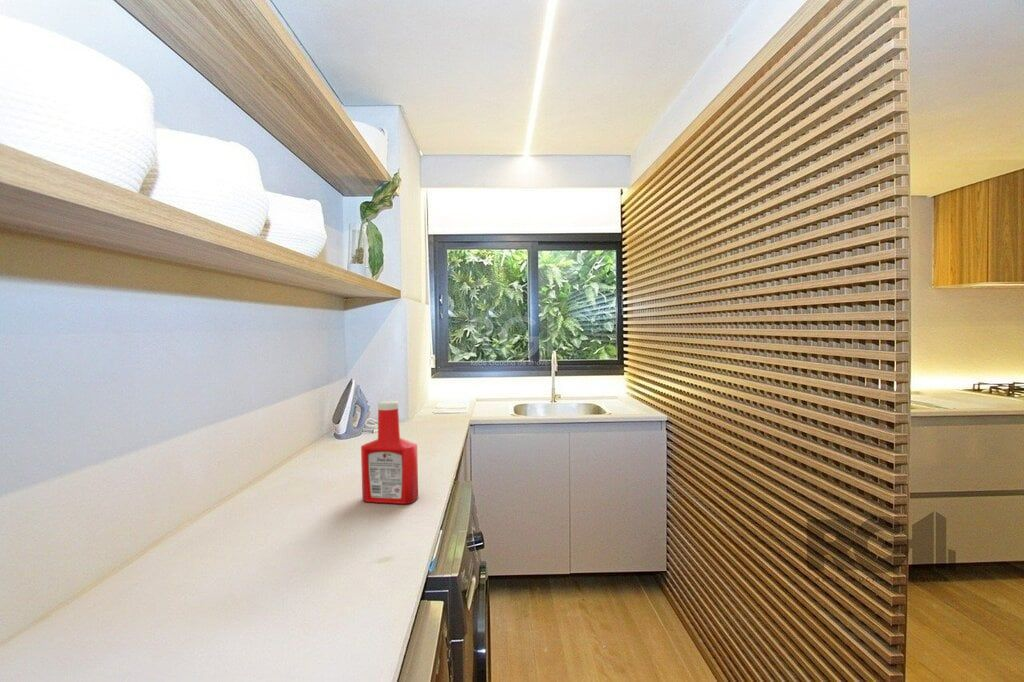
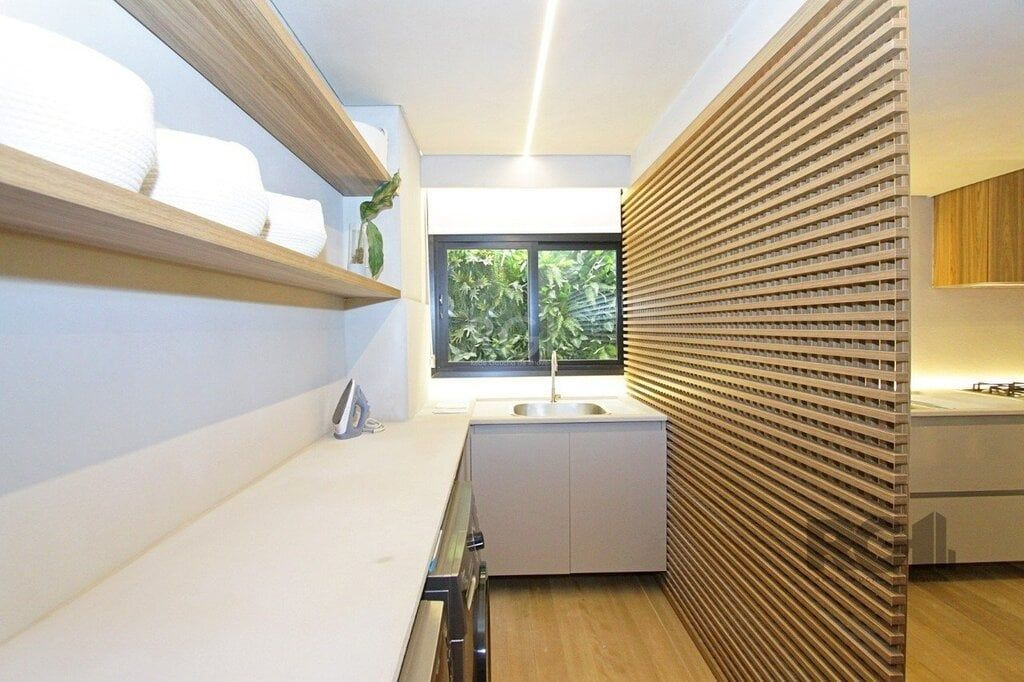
- soap bottle (389, 450)
